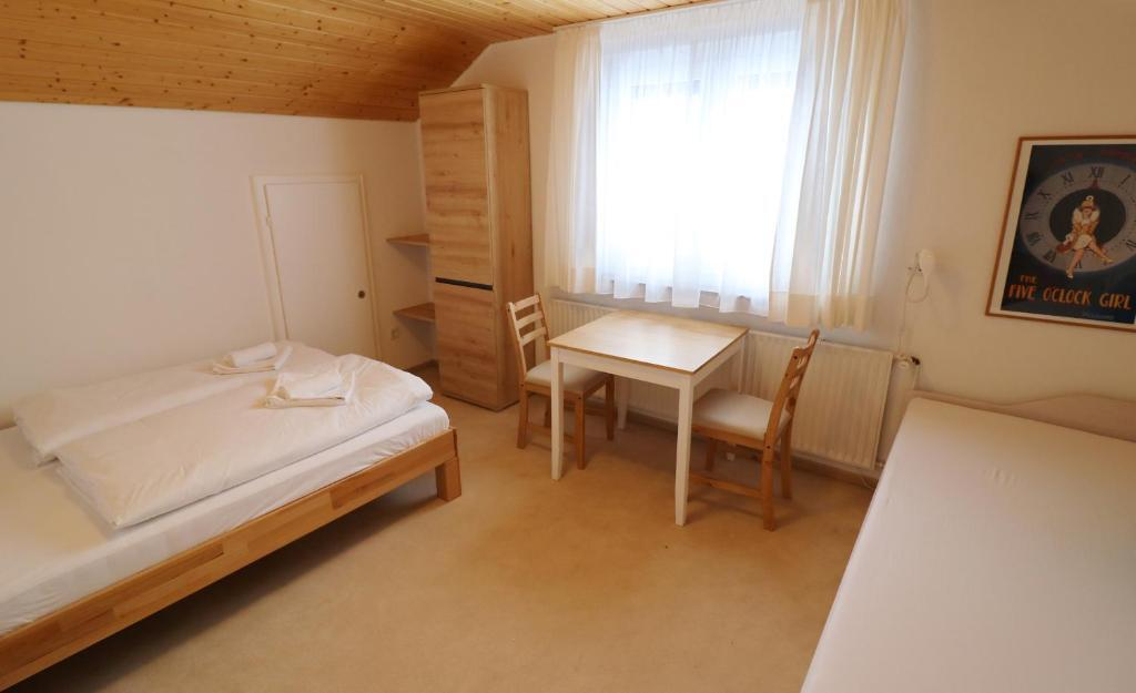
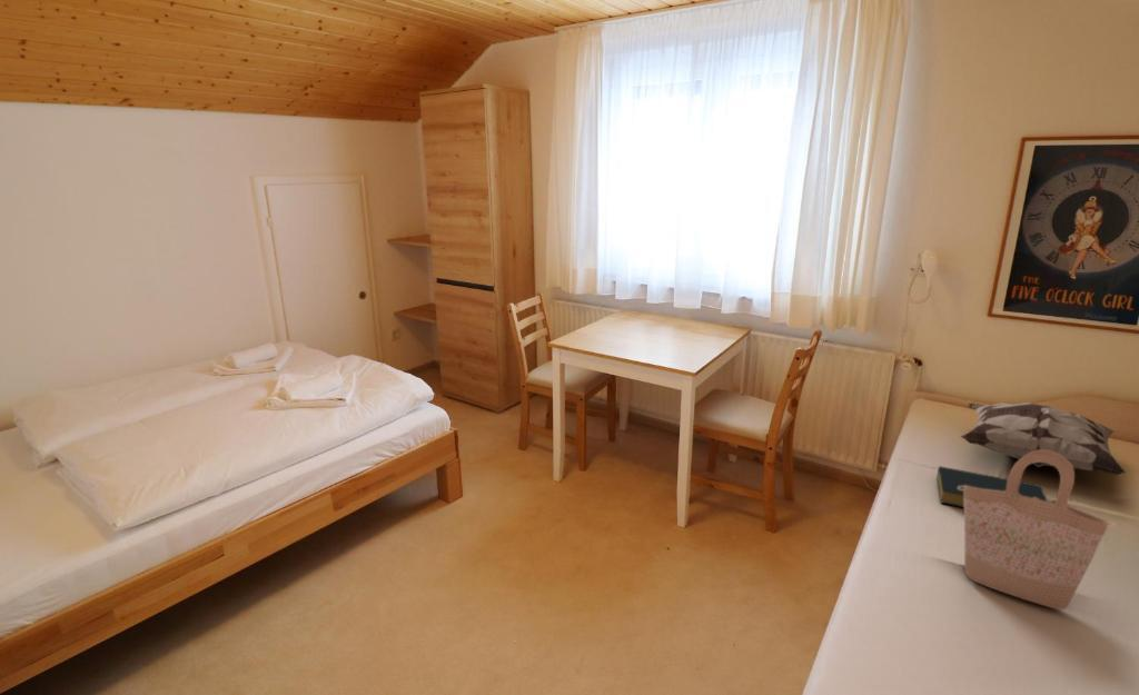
+ hardback book (990, 489)
+ shopping bag (1027, 524)
+ decorative pillow (1036, 433)
